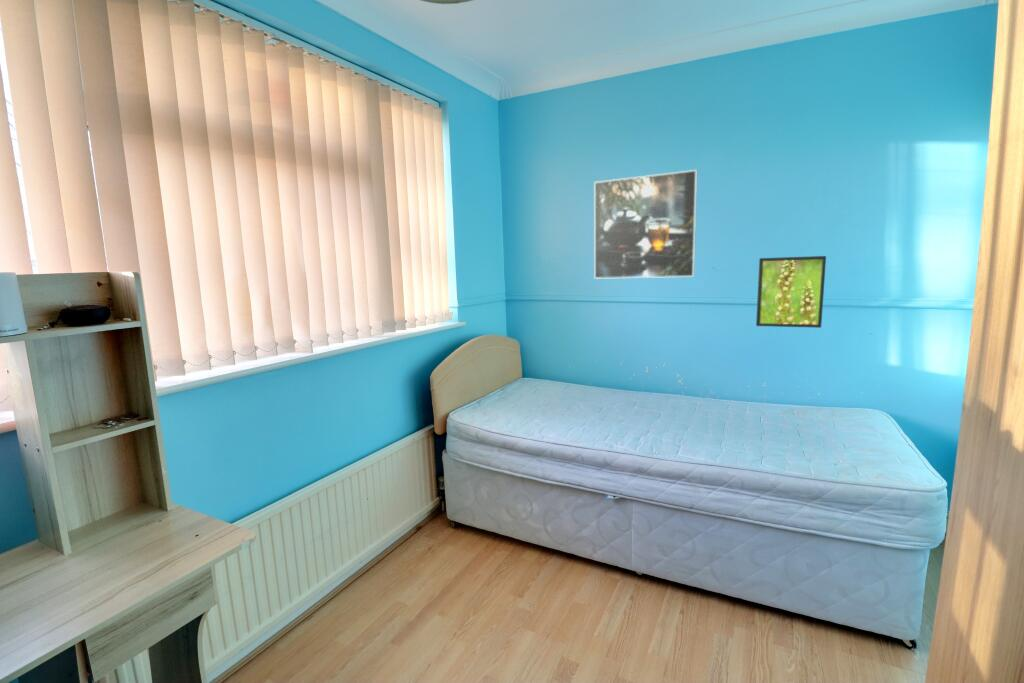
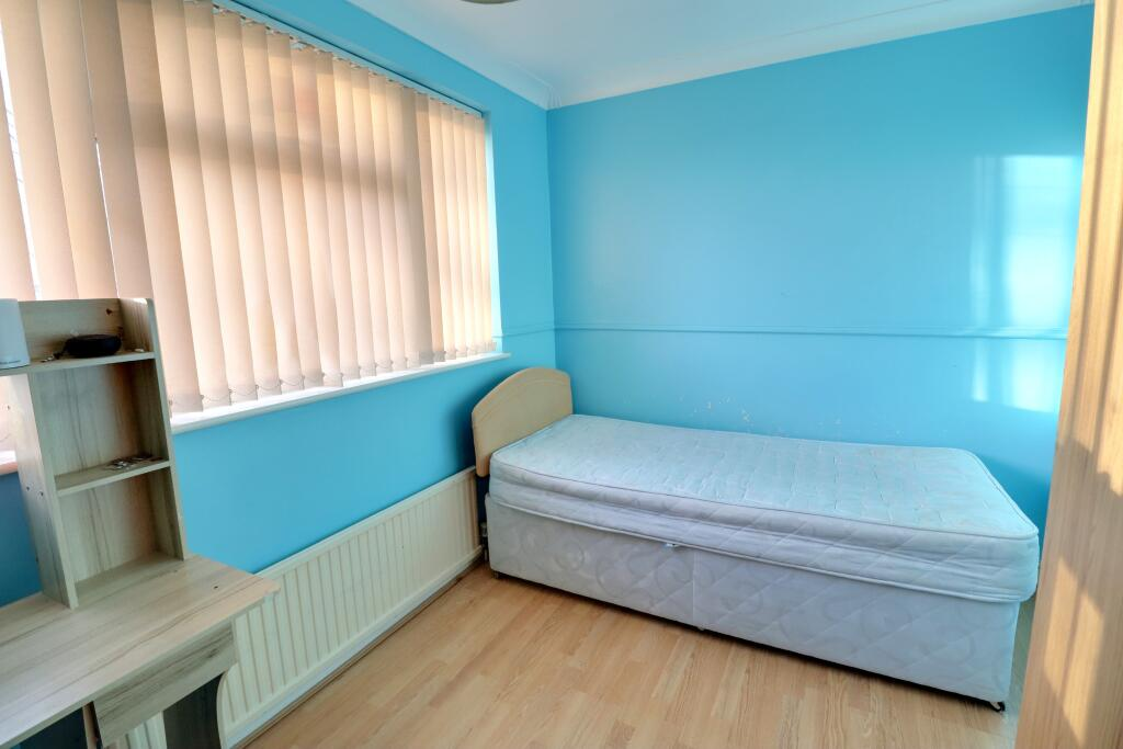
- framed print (642, 227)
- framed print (789, 292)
